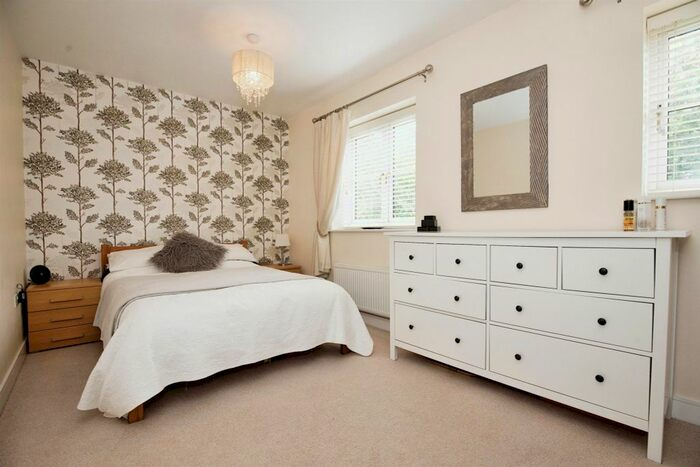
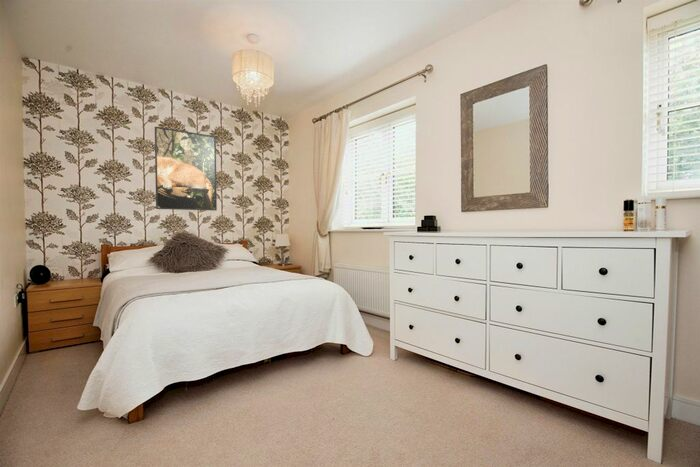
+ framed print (187, 170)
